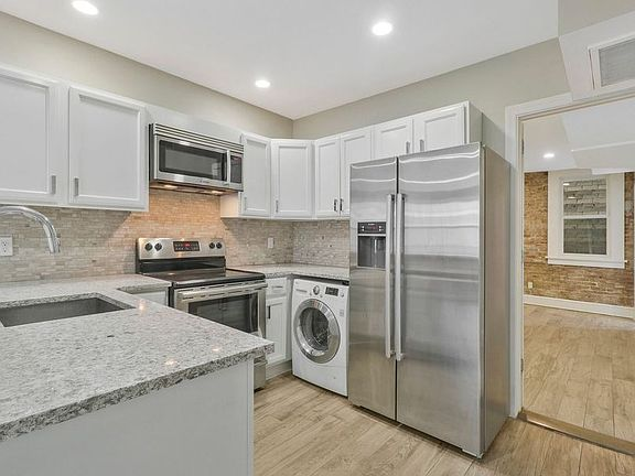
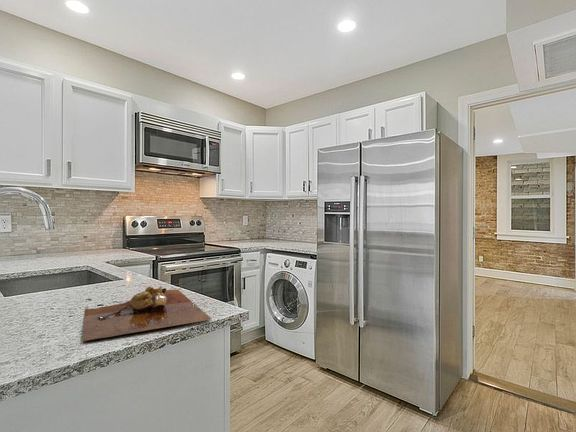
+ cutting board (142, 299)
